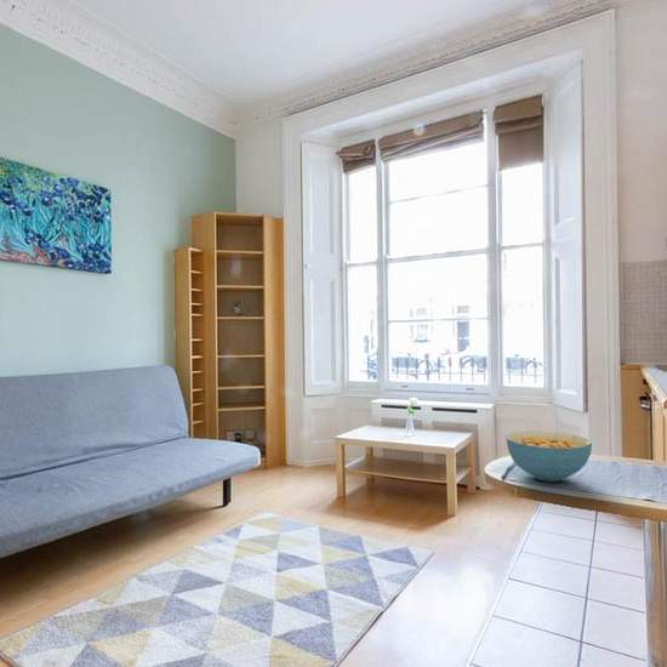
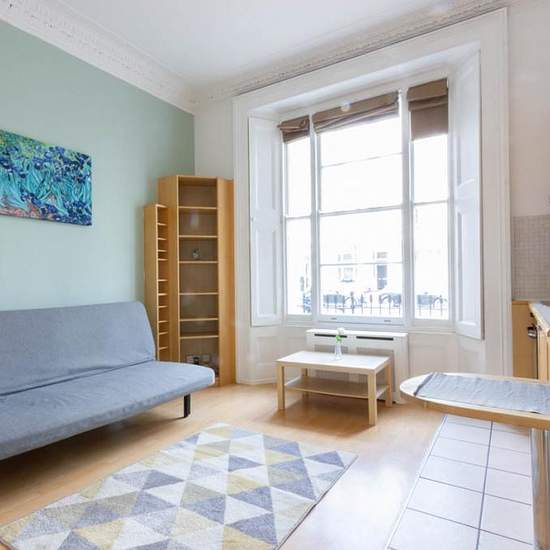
- cereal bowl (547, 457)
